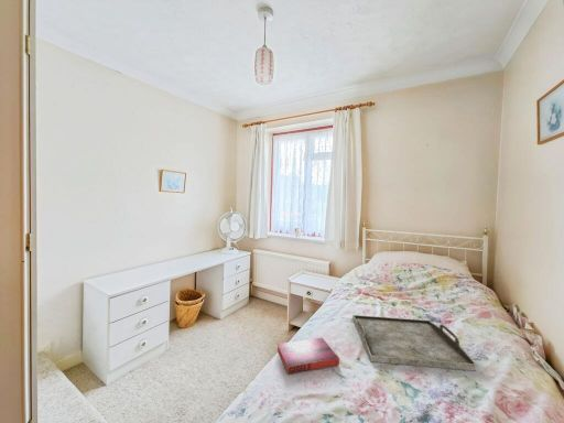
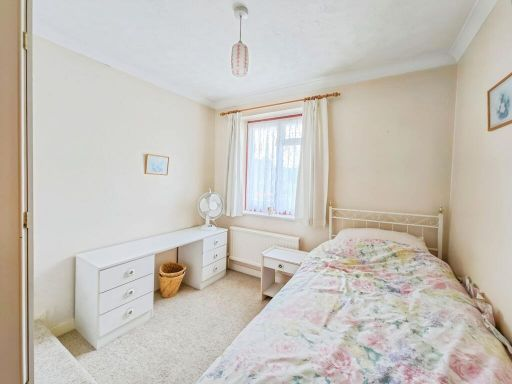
- hardback book (306, 354)
- serving tray (403, 333)
